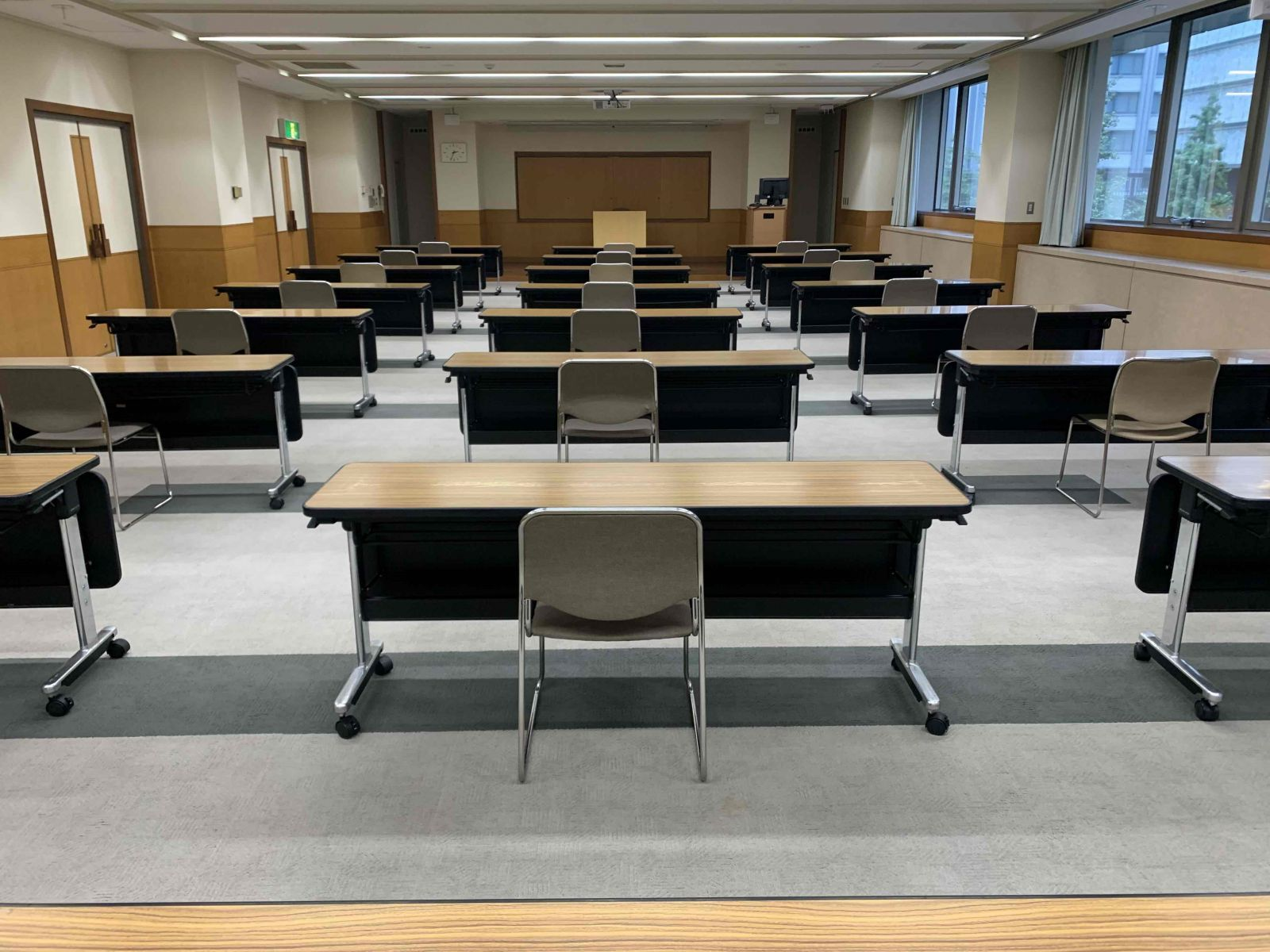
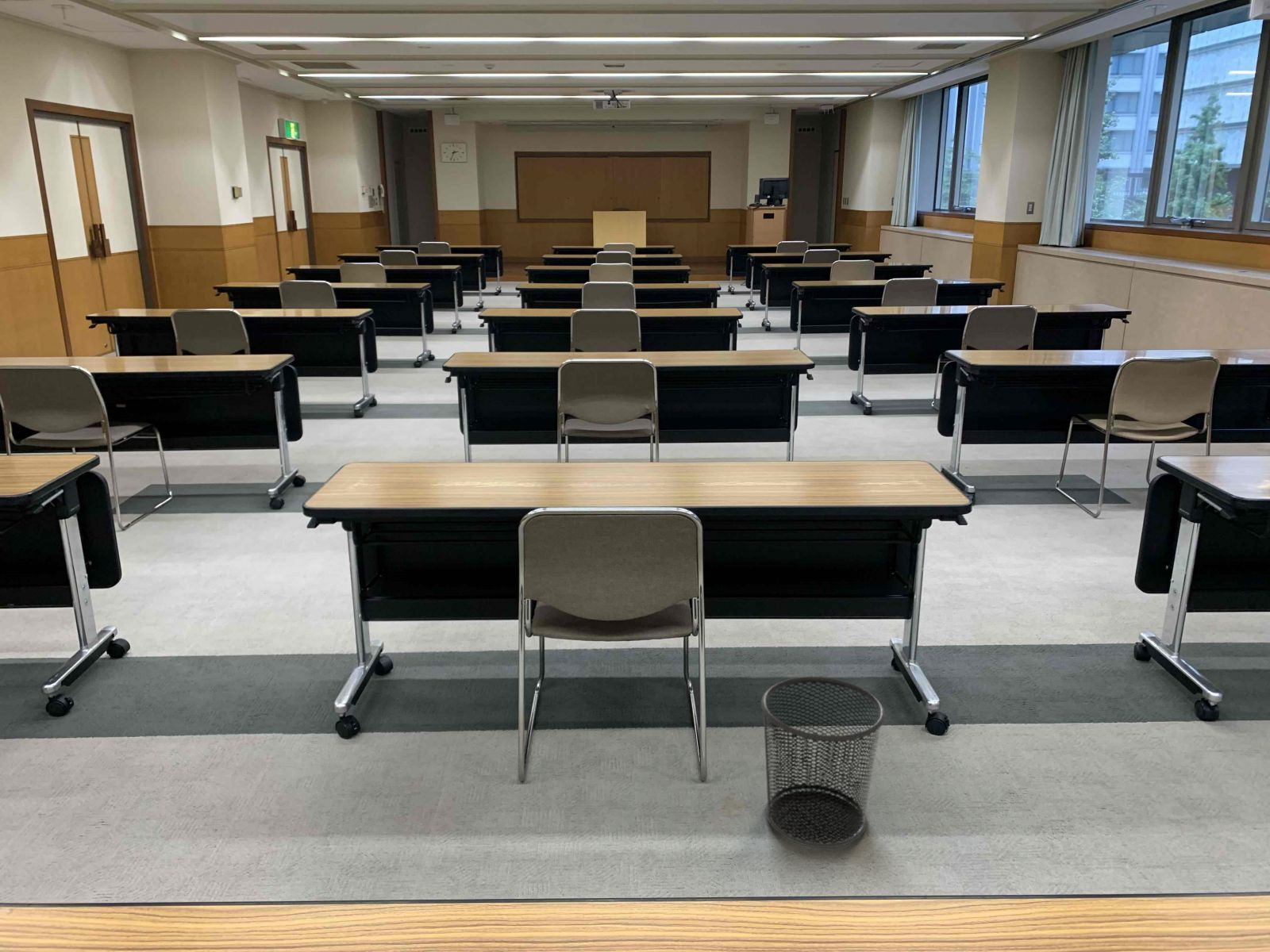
+ waste bin (818, 762)
